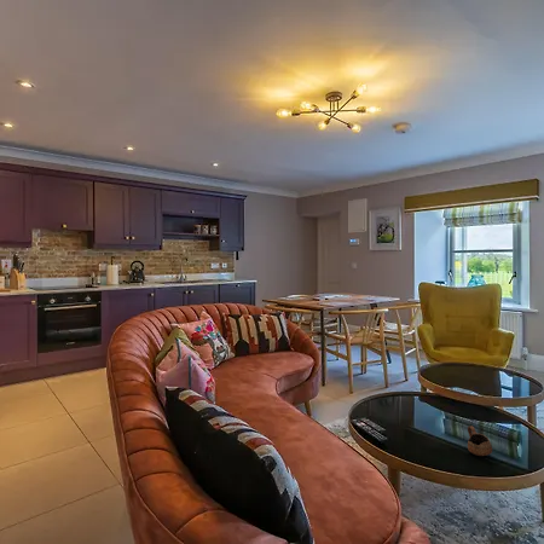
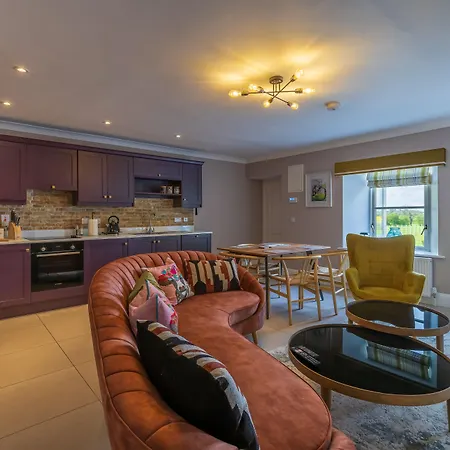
- cup (479, 441)
